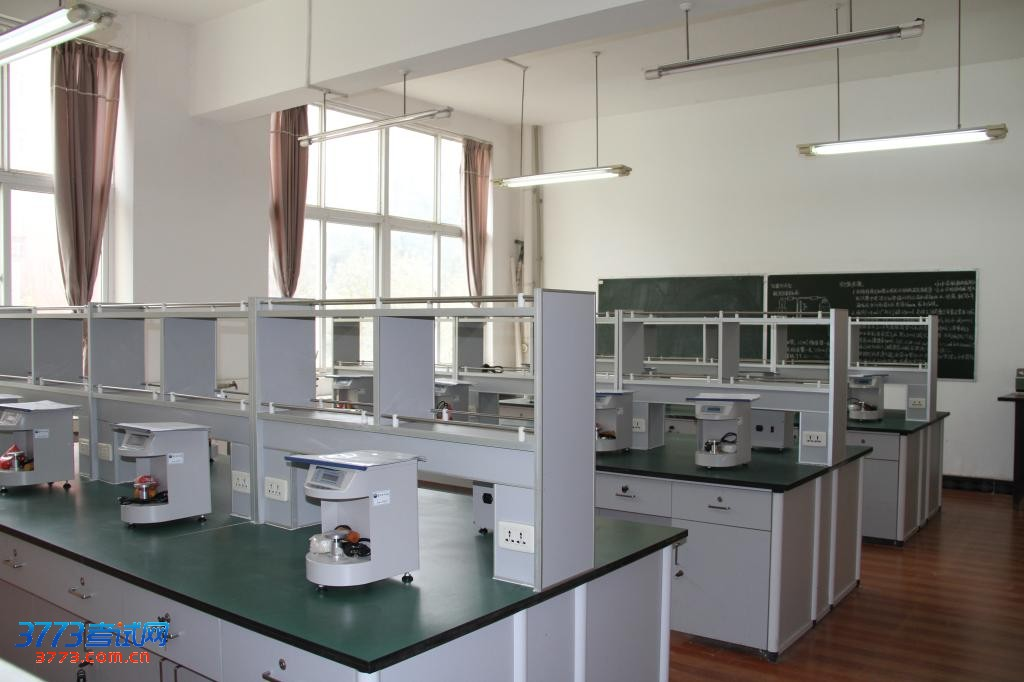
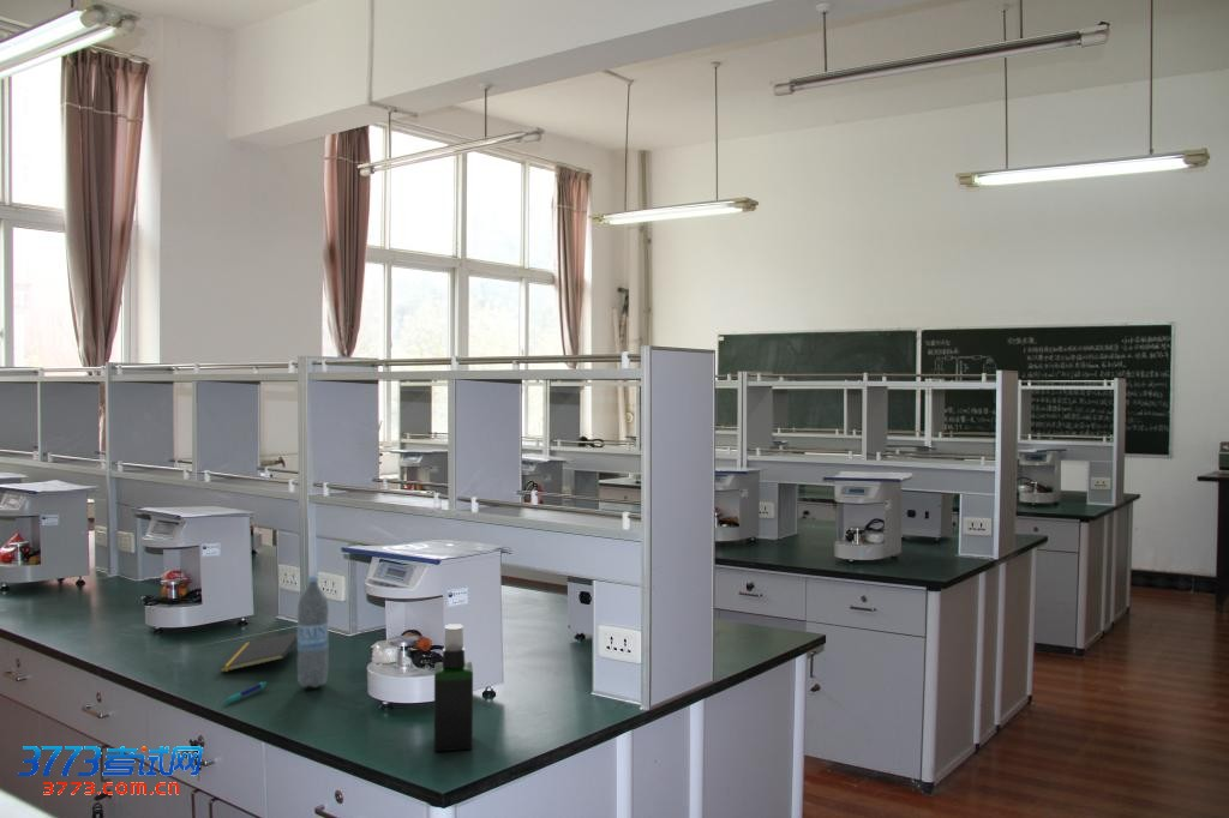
+ water bottle (312, 631)
+ pen (244, 692)
+ notepad (262, 650)
+ spray bottle (452, 685)
